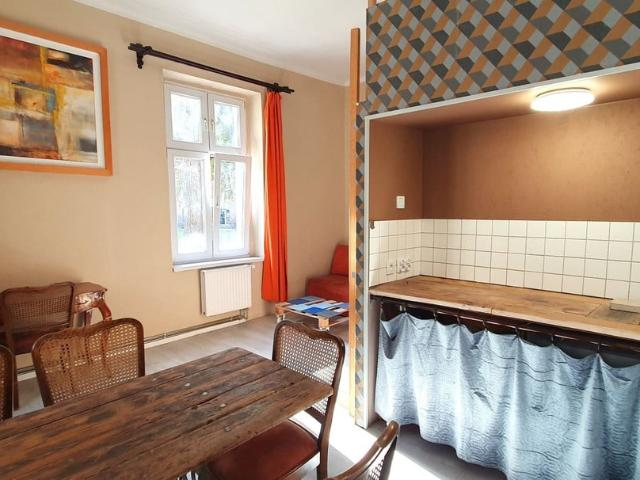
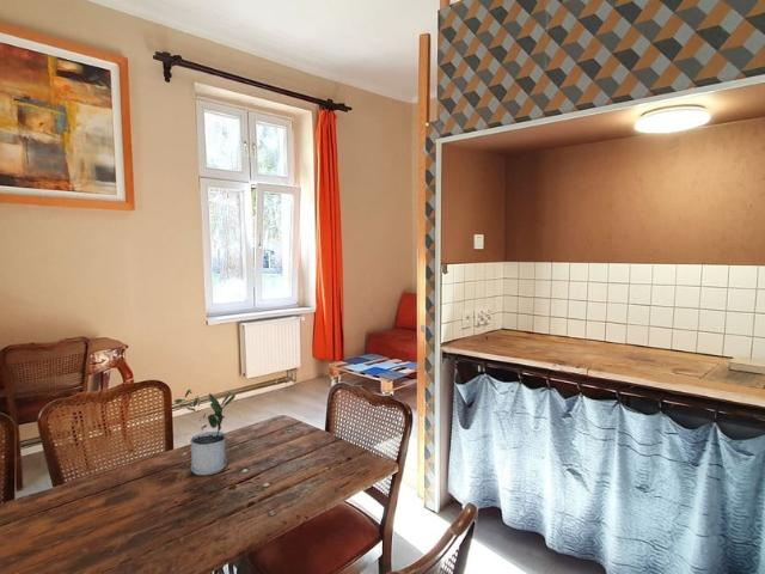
+ potted plant (207, 432)
